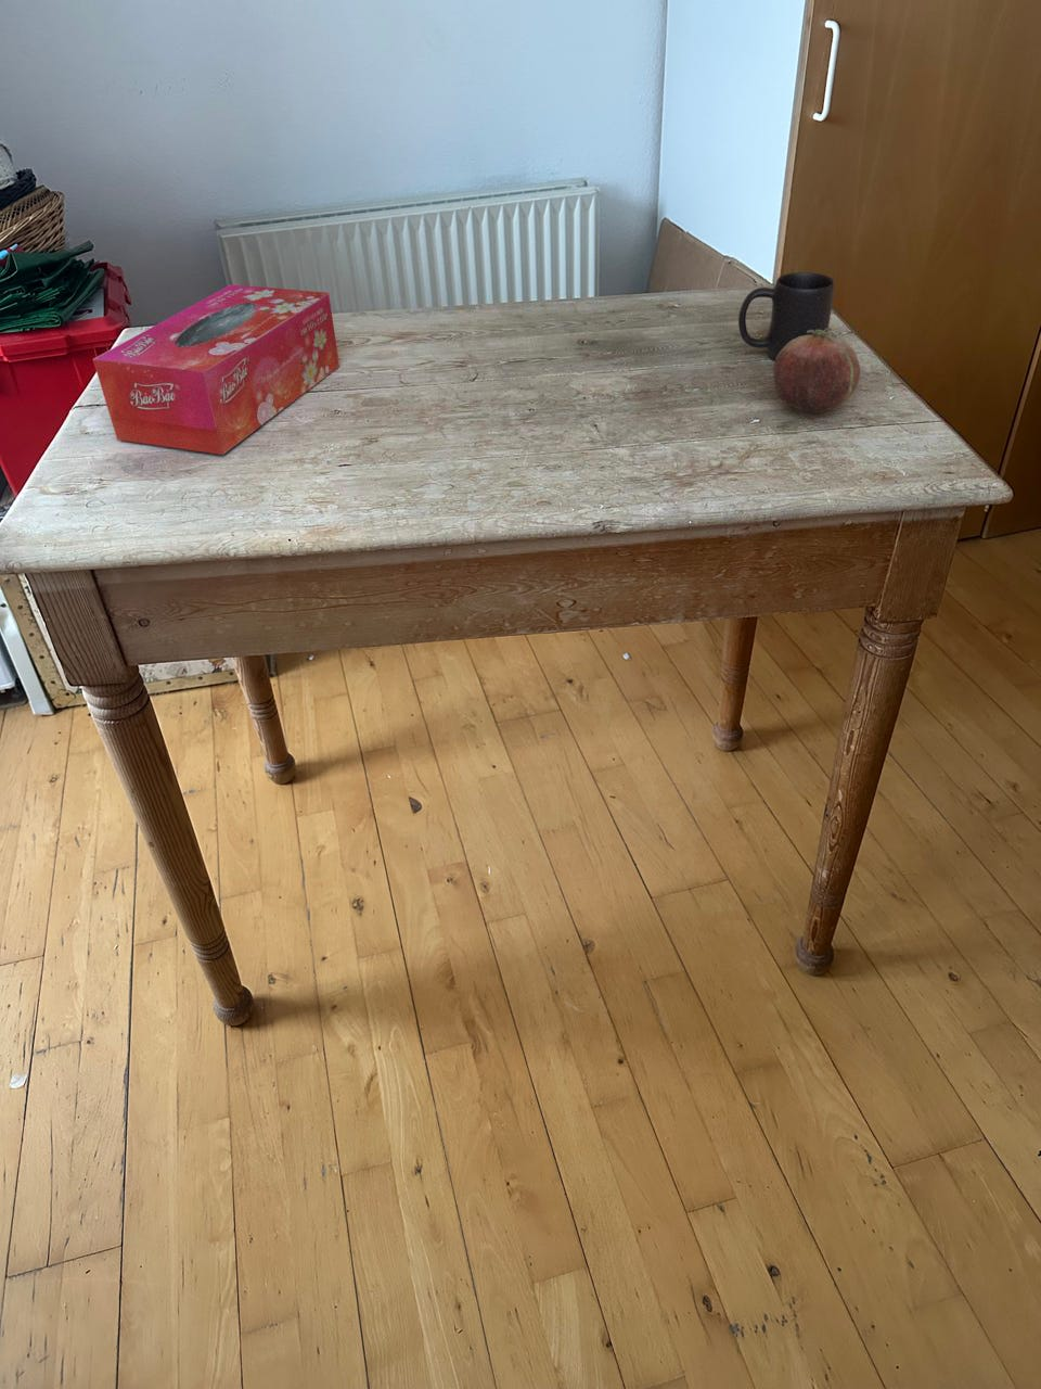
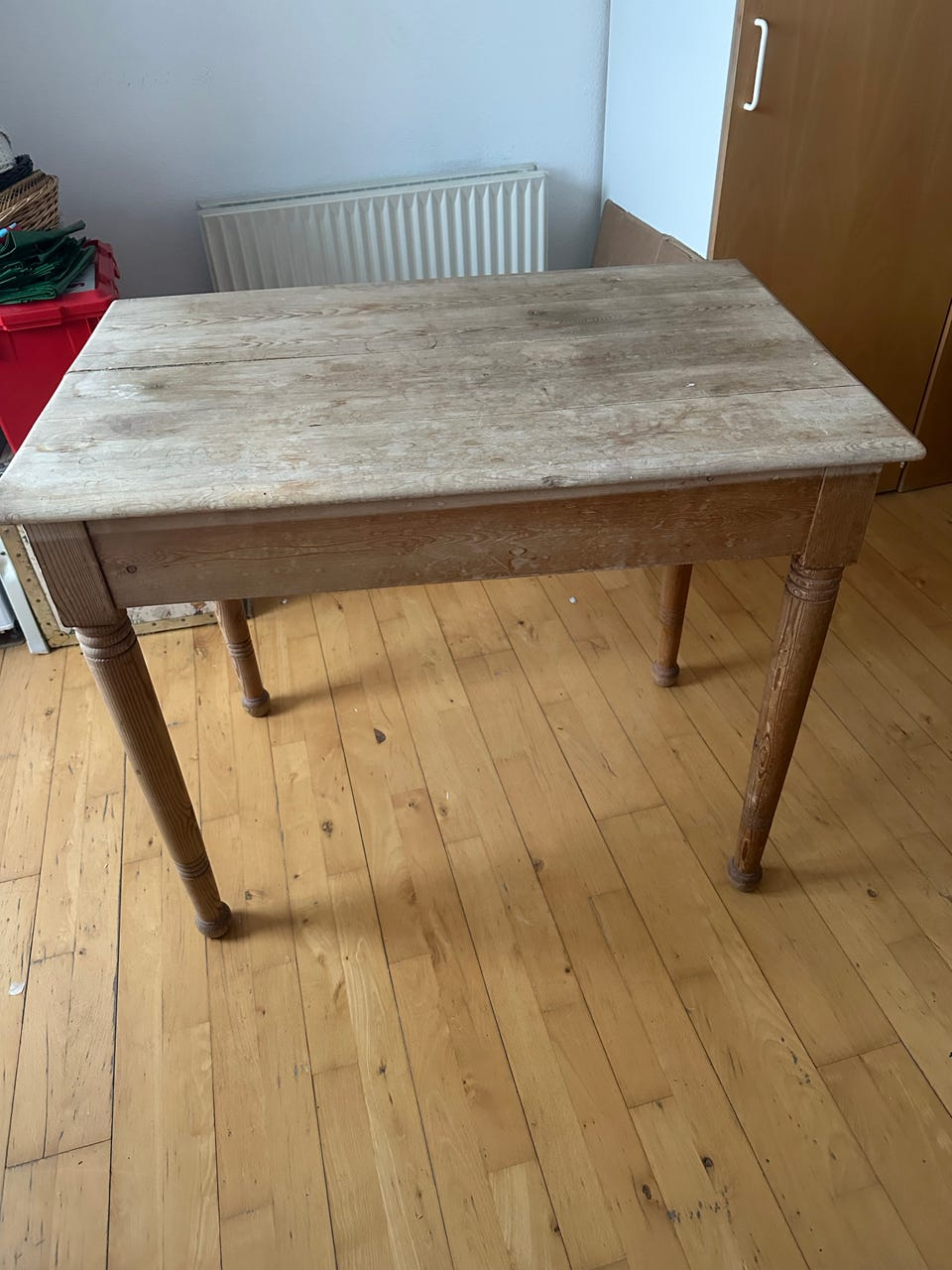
- mug (783, 318)
- fruit (816, 369)
- tissue box (226, 362)
